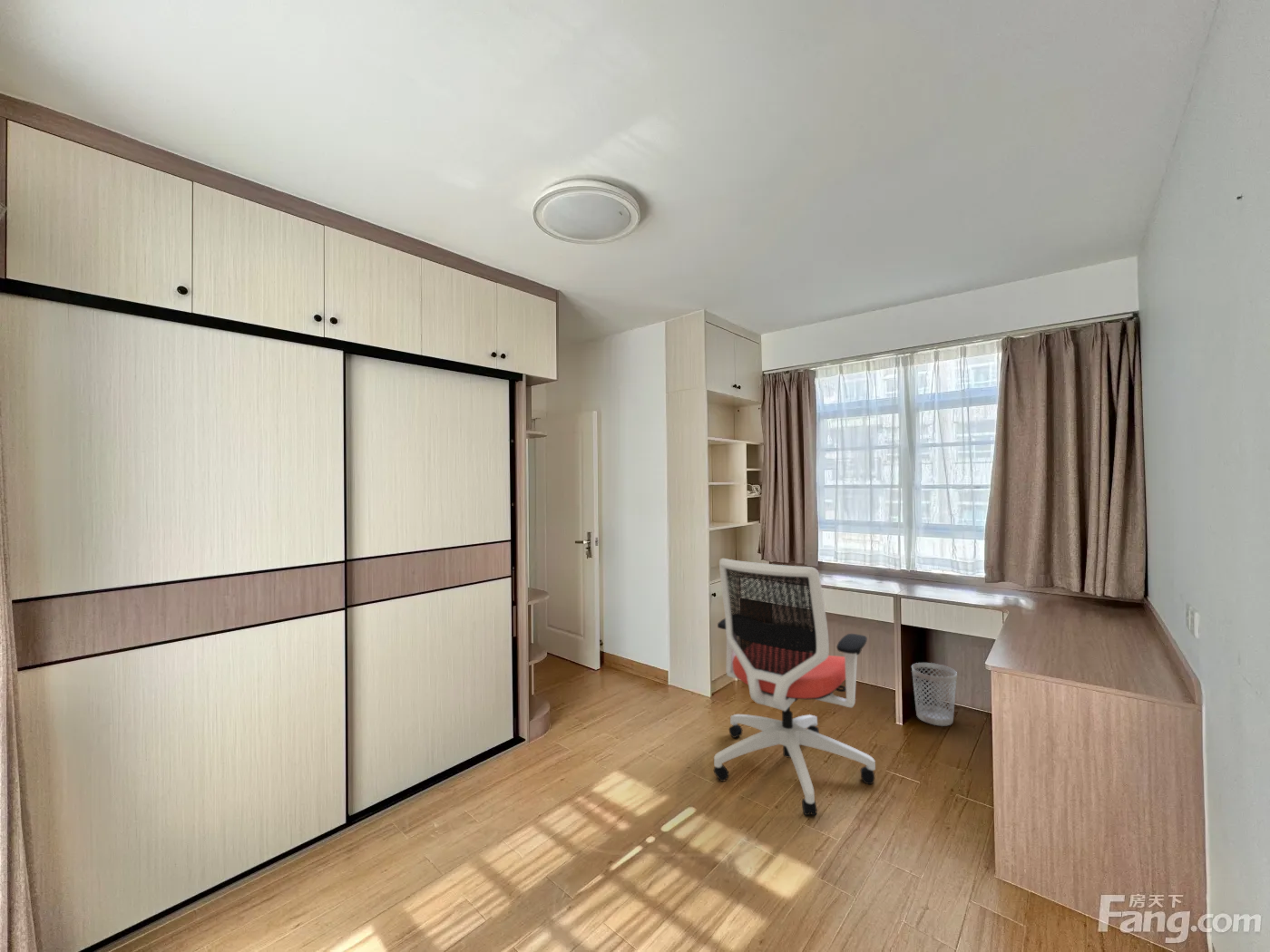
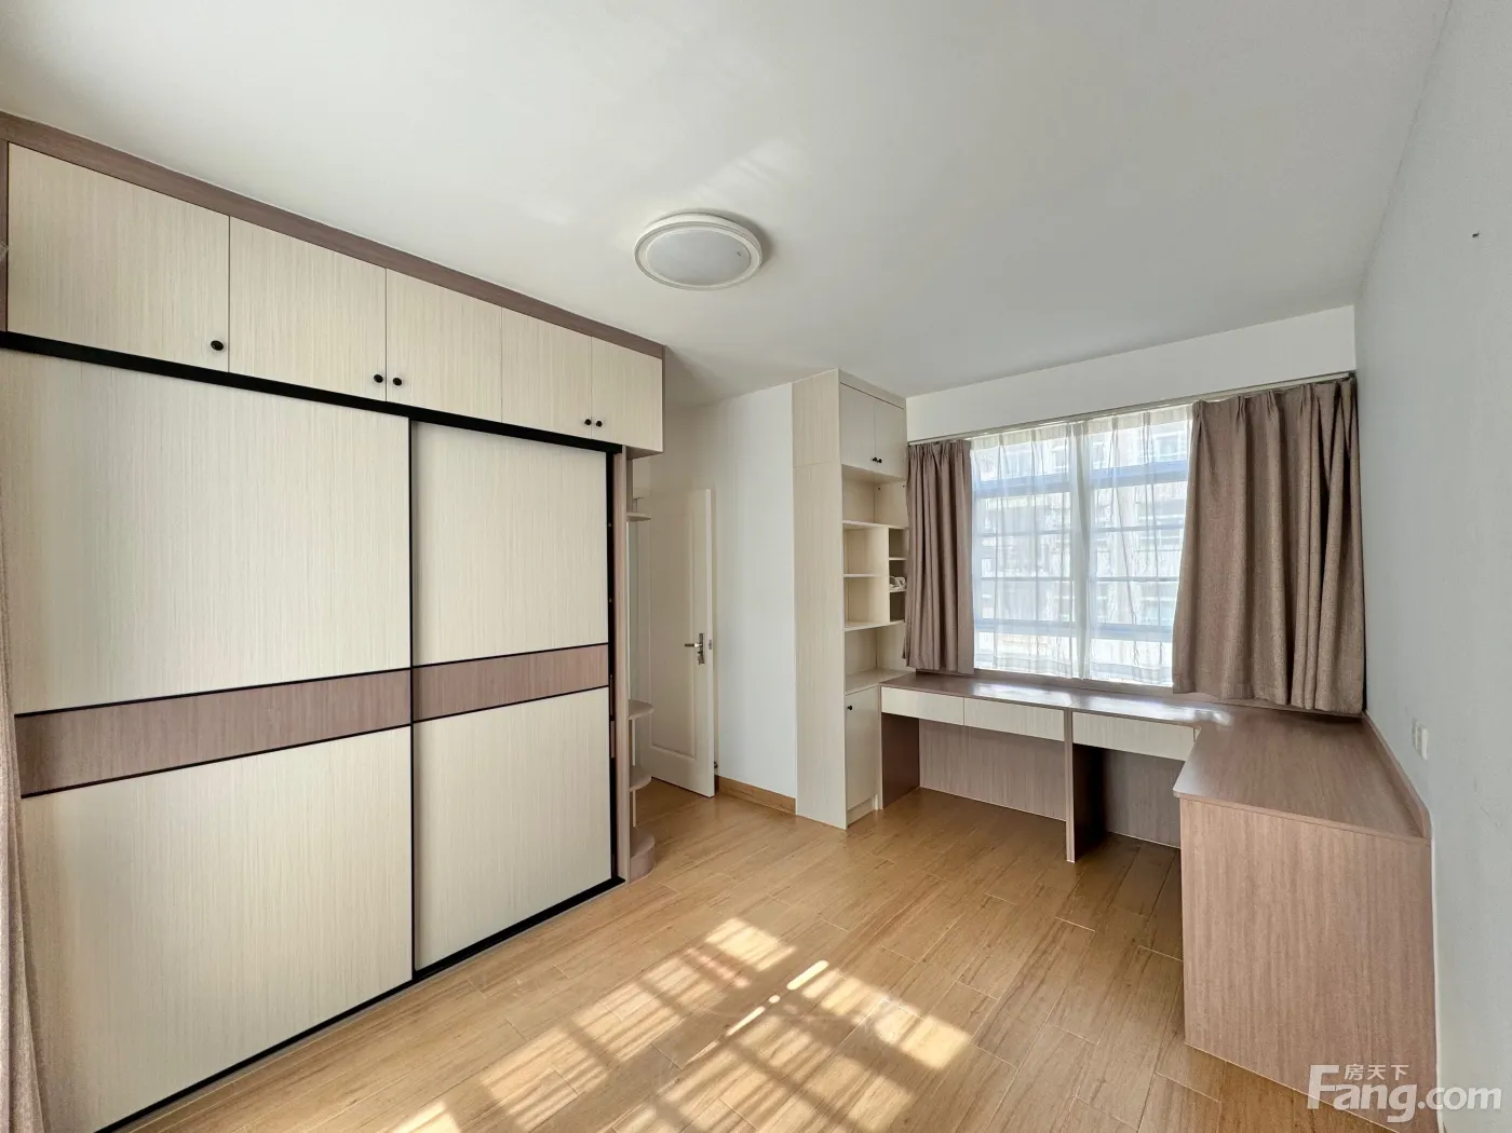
- office chair (789, 658)
- wastebasket (934, 694)
